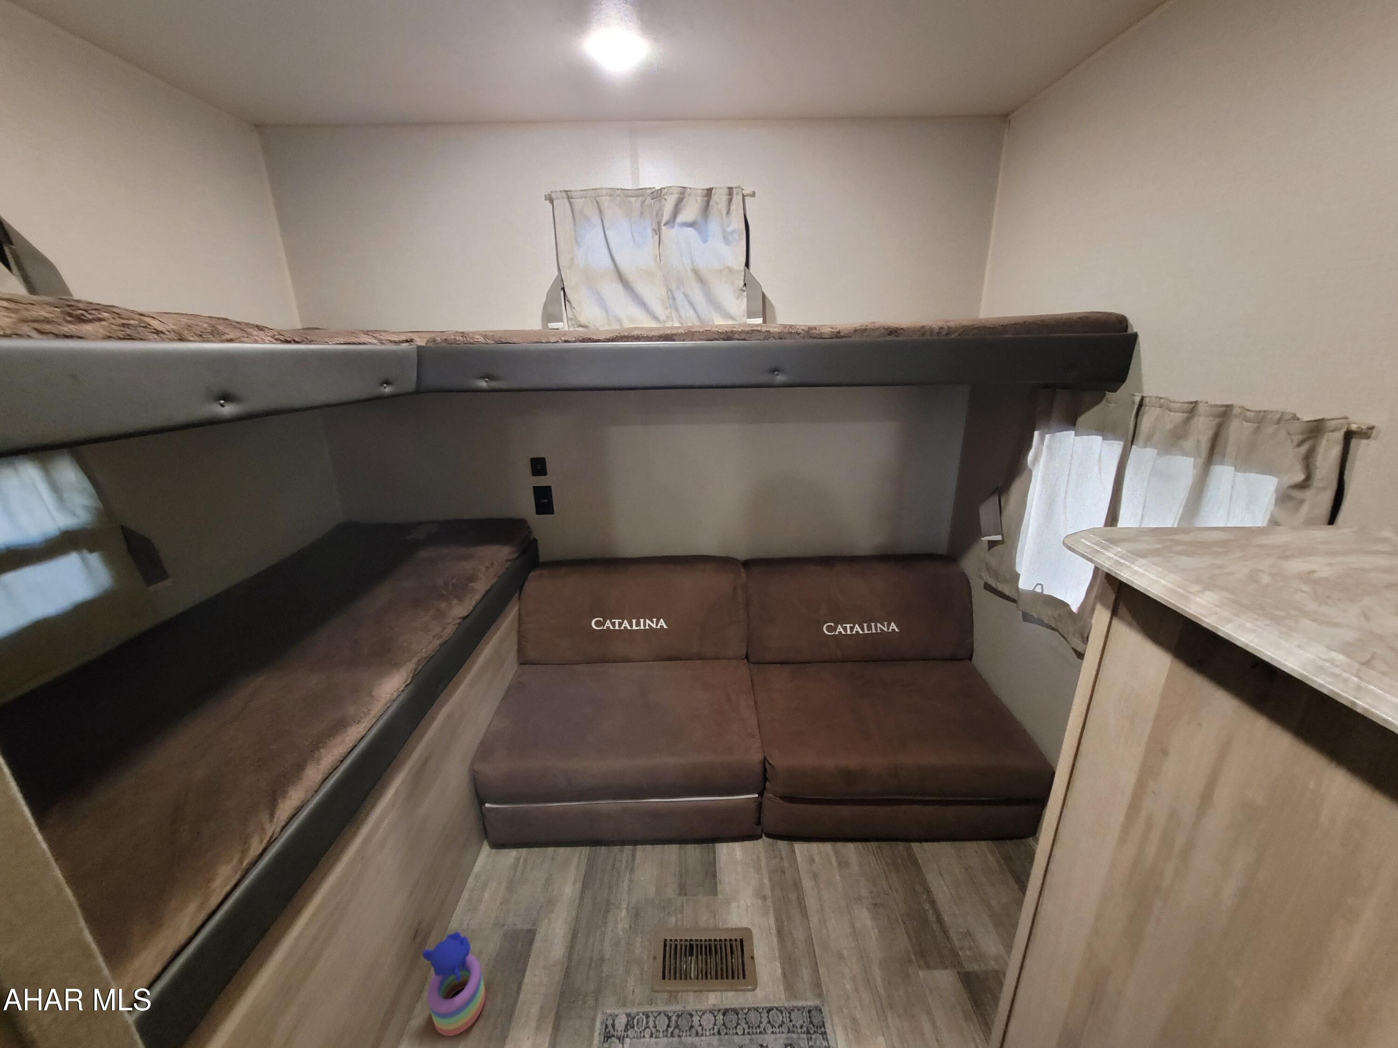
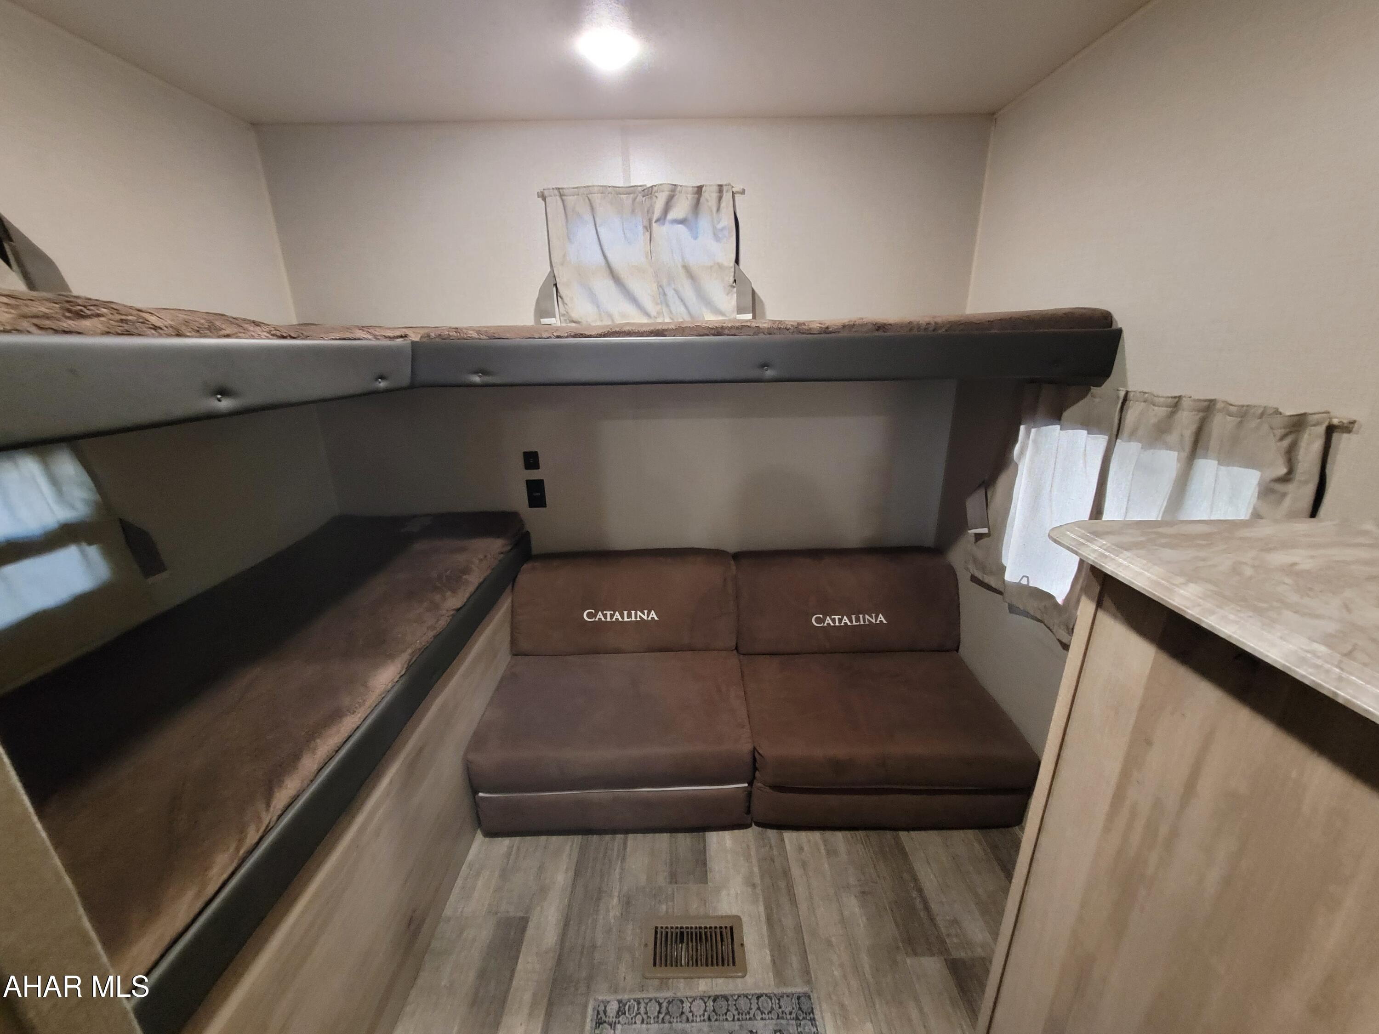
- stacking toy (450, 980)
